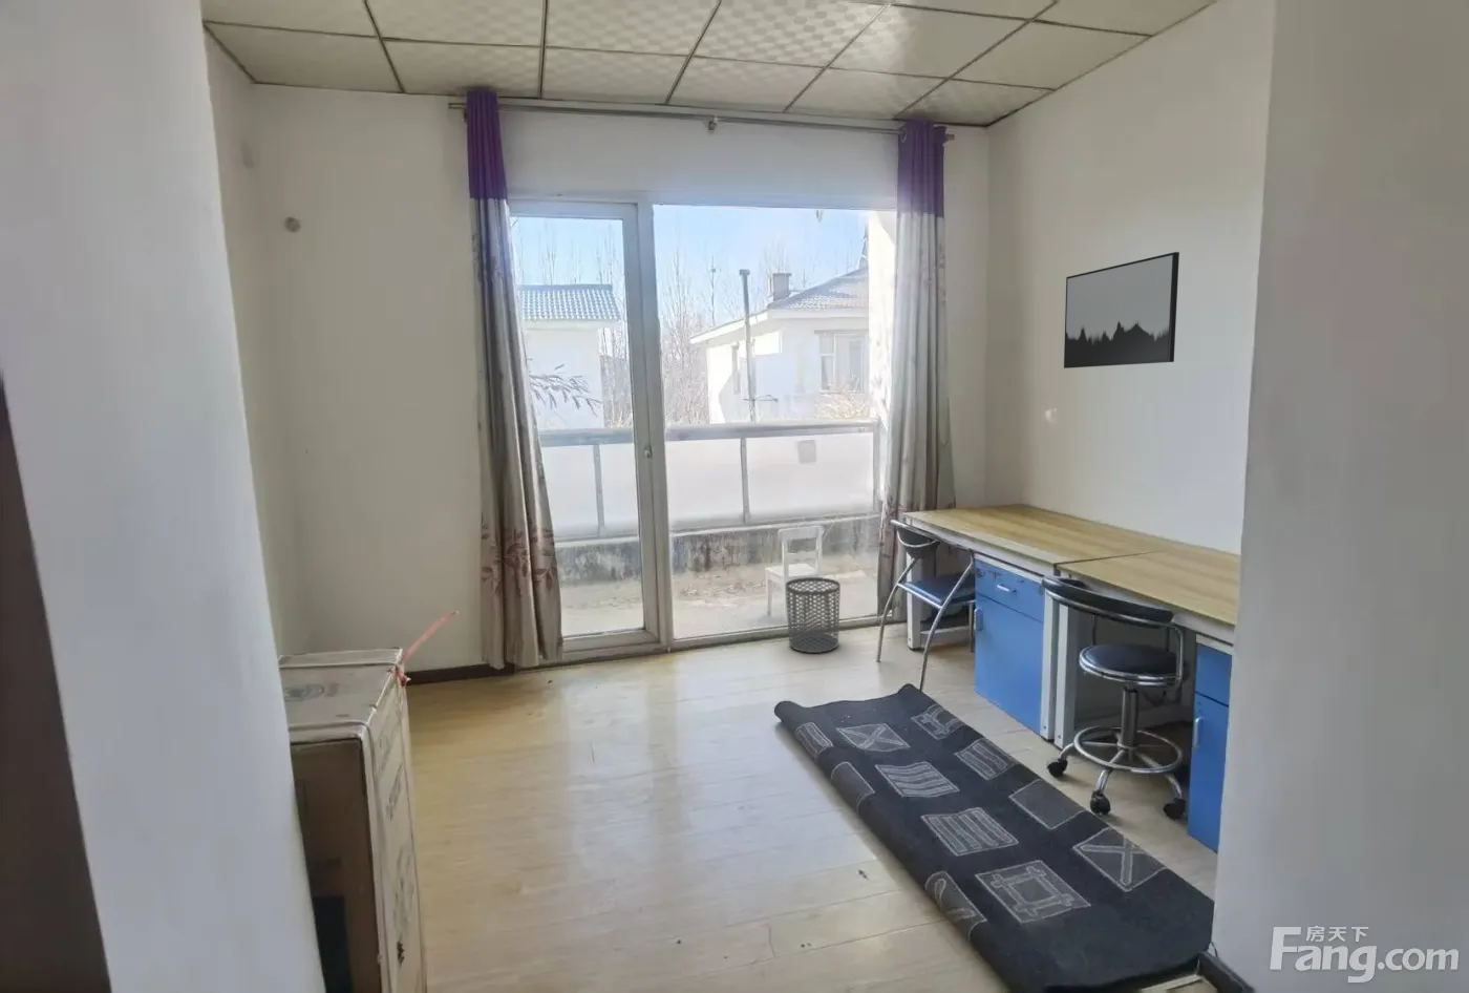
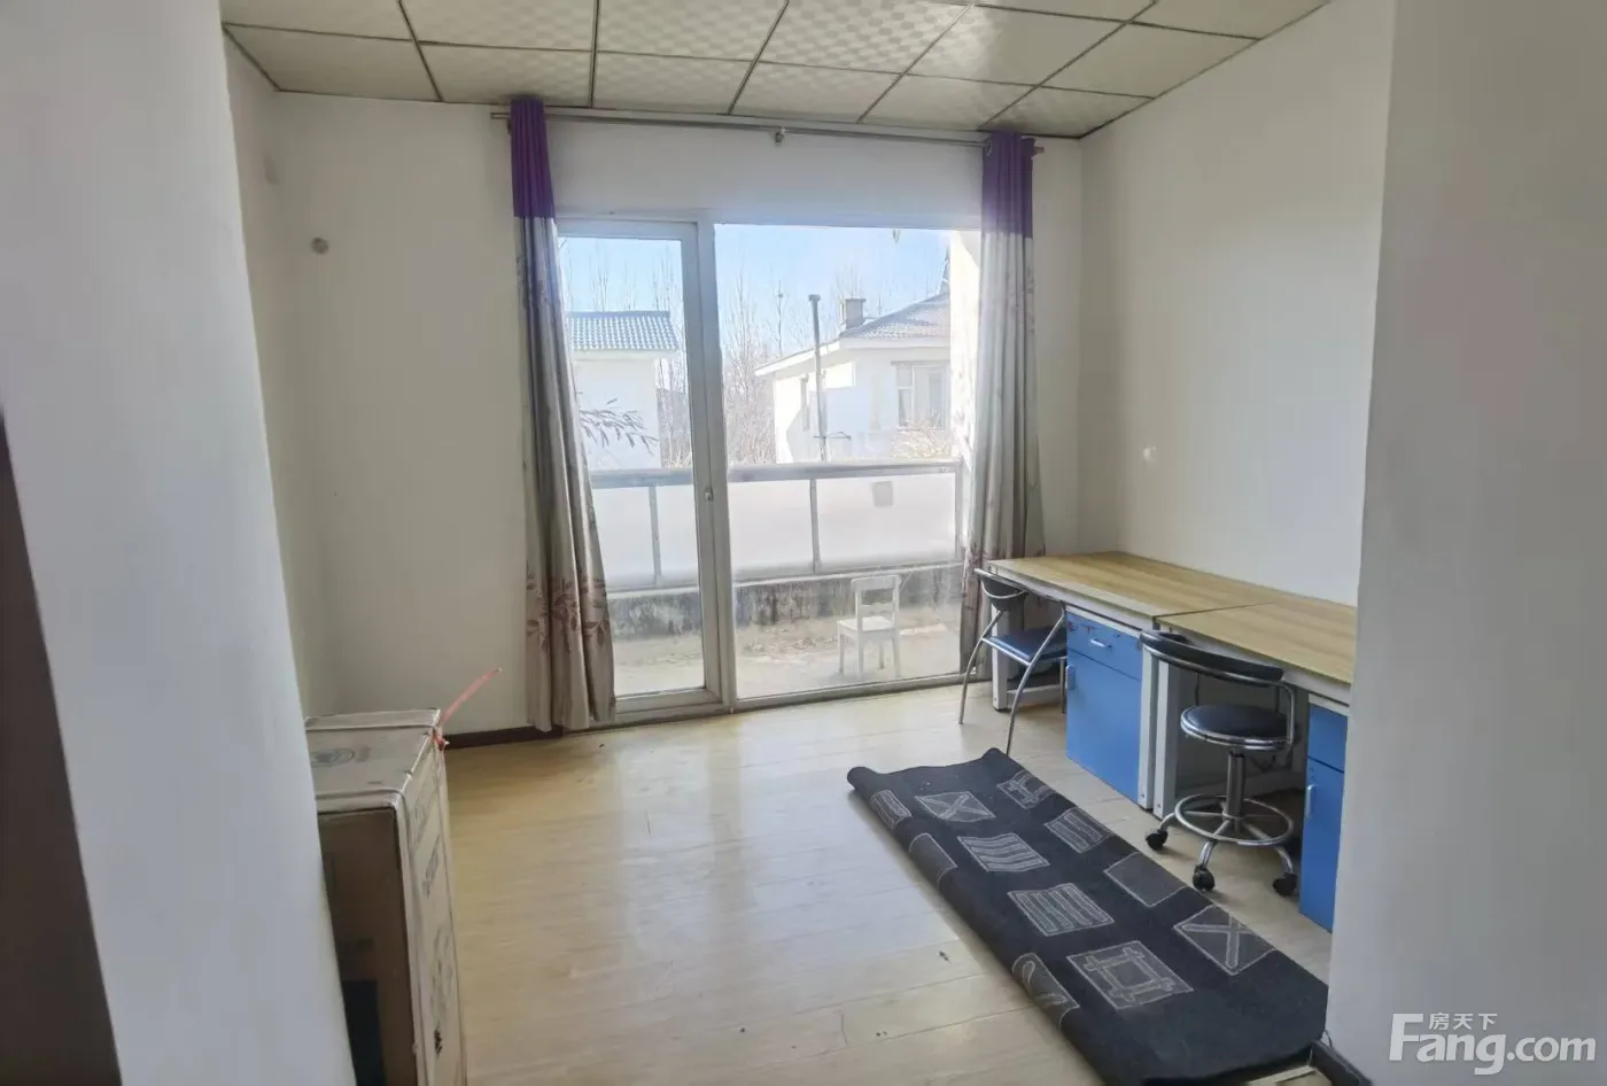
- wall art (1116, 316)
- waste bin (813, 614)
